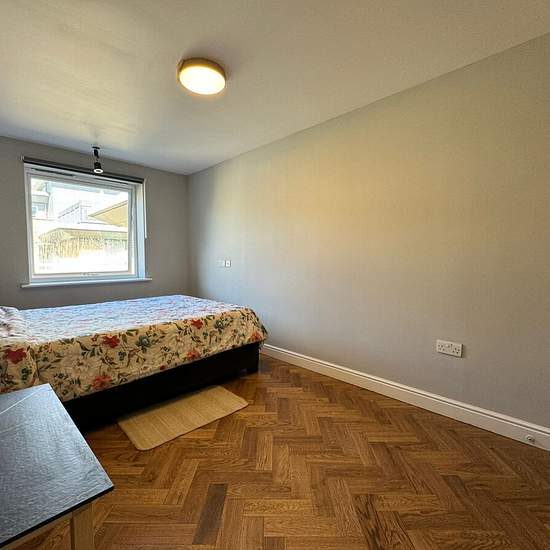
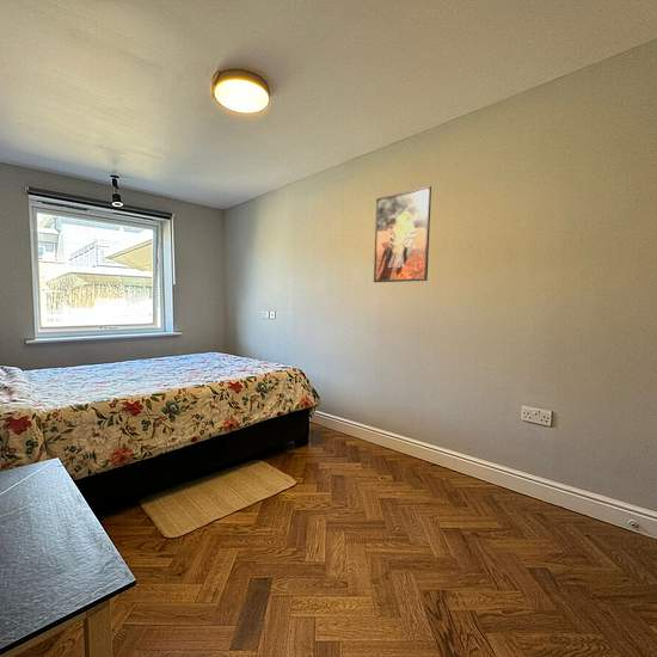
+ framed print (400, 237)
